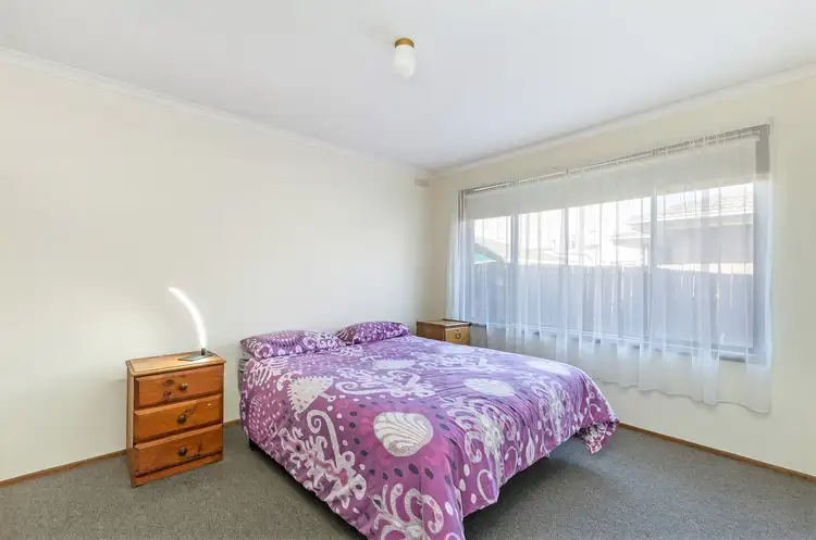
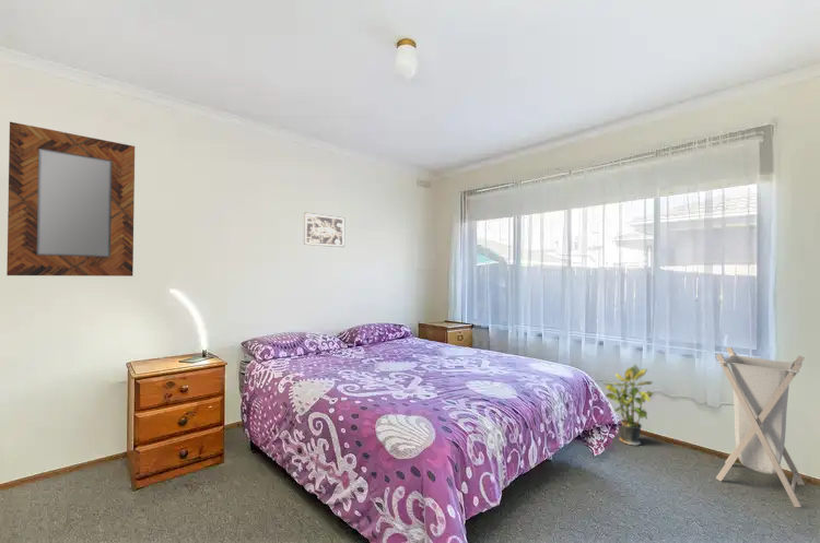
+ home mirror (75, 205)
+ wall art (325, 231)
+ laundry hamper (759, 418)
+ potted plant (629, 402)
